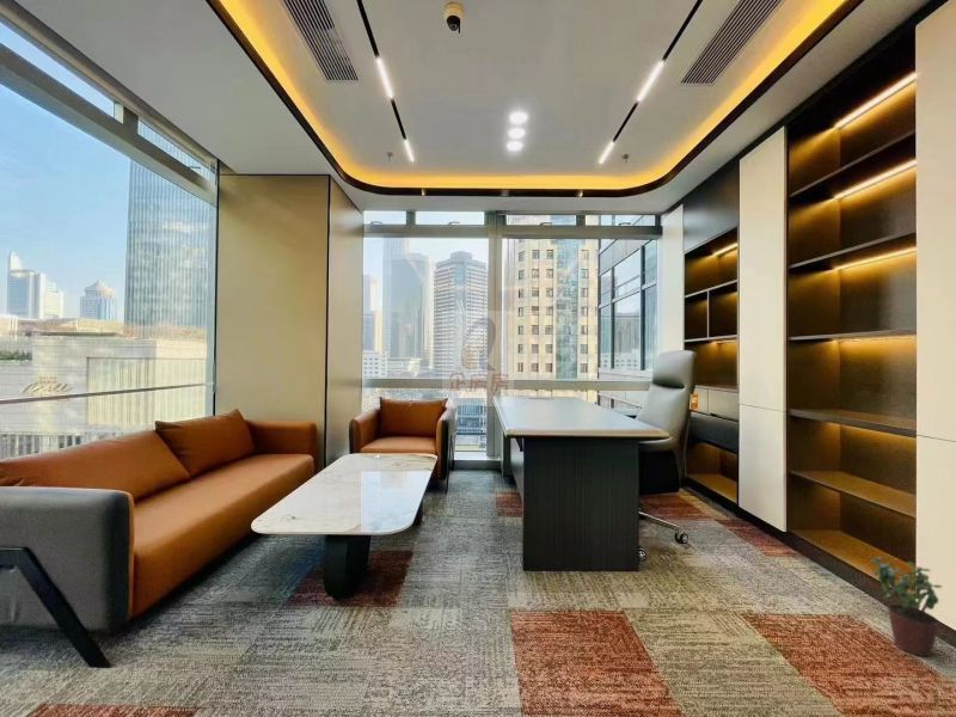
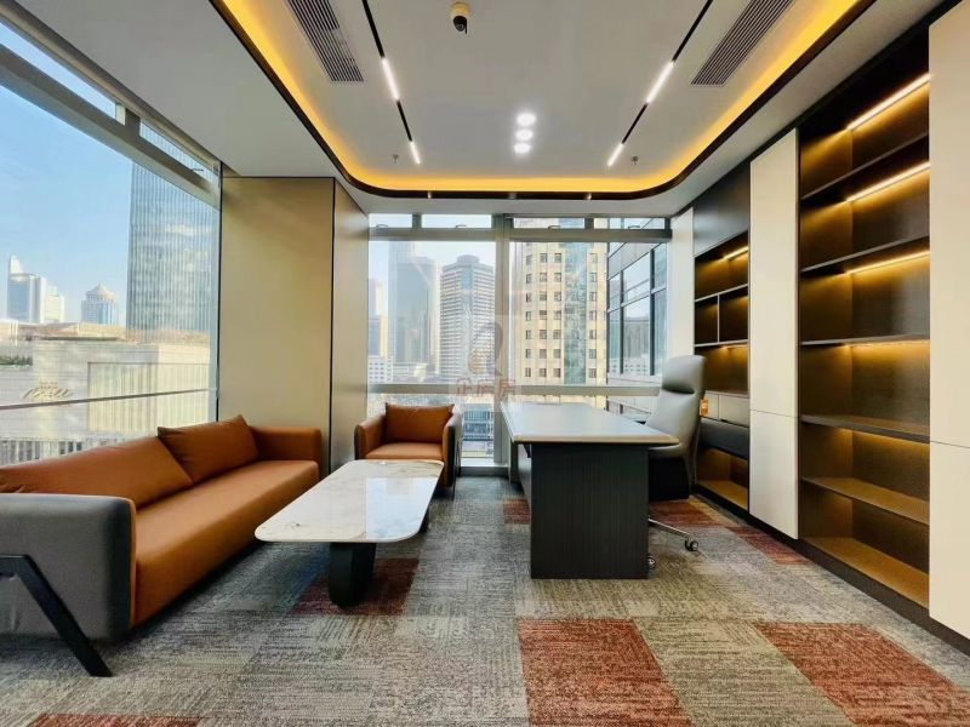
- potted plant (911, 603)
